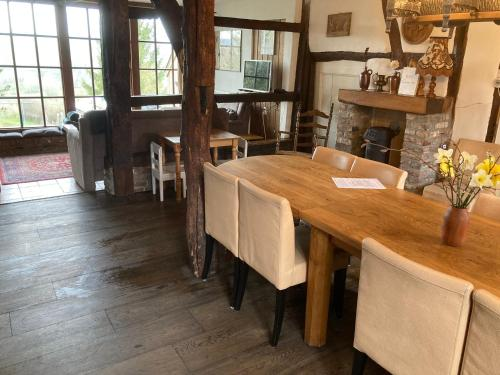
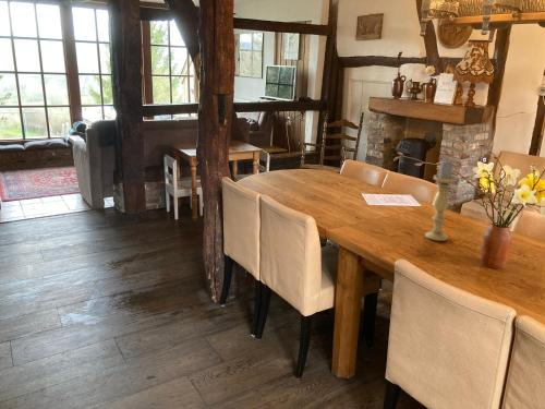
+ candle holder (441, 199)
